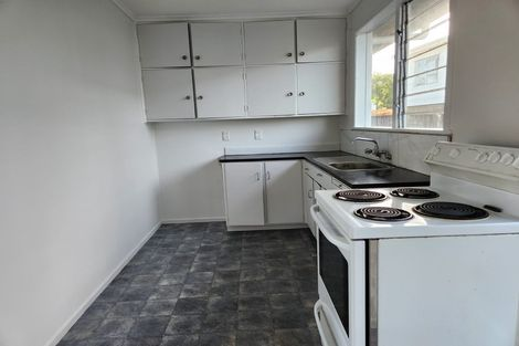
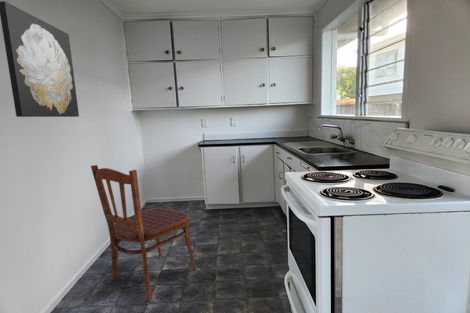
+ dining chair (147, 220)
+ wall art (45, 69)
